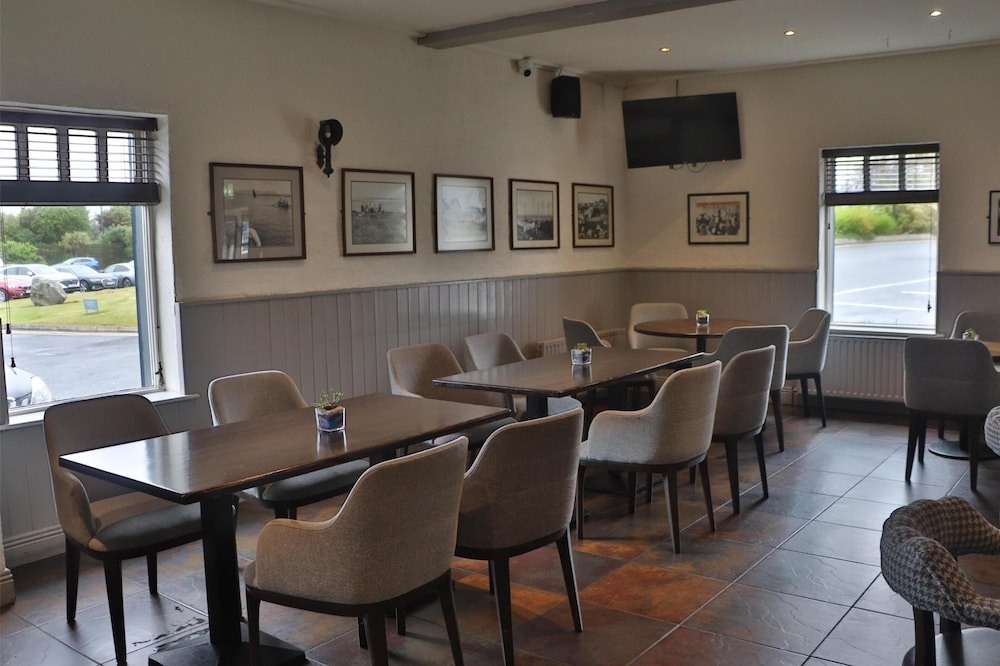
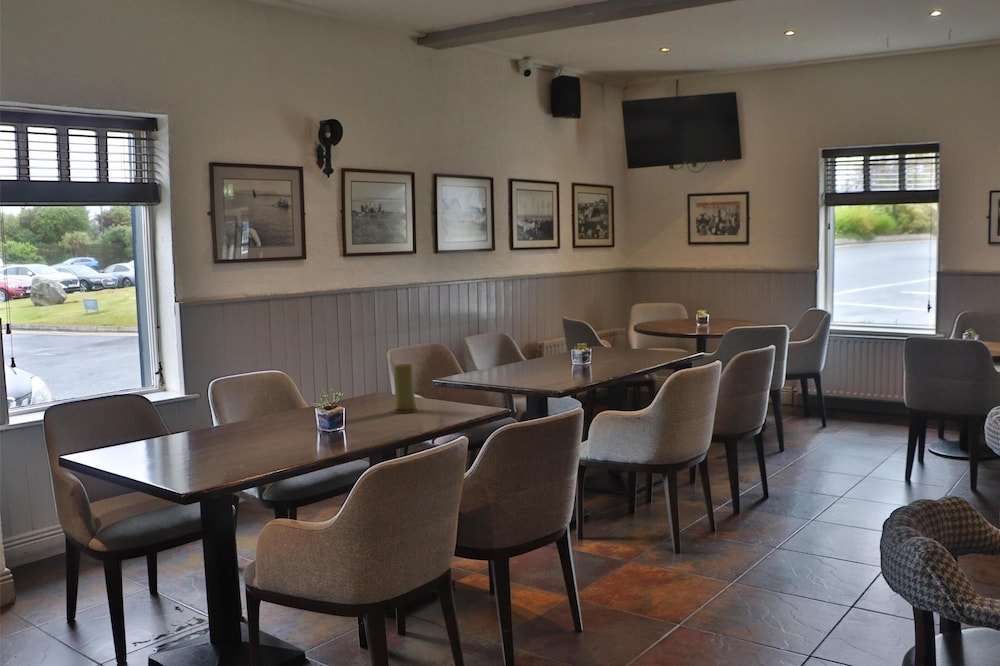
+ candle (404, 387)
